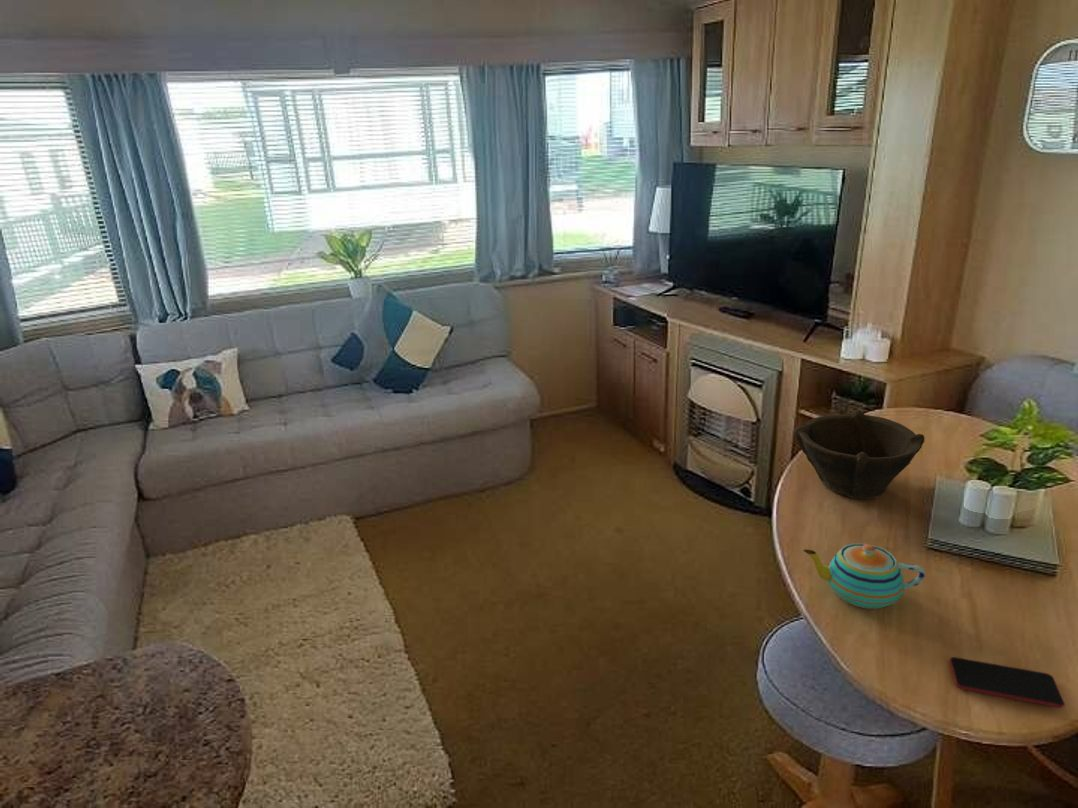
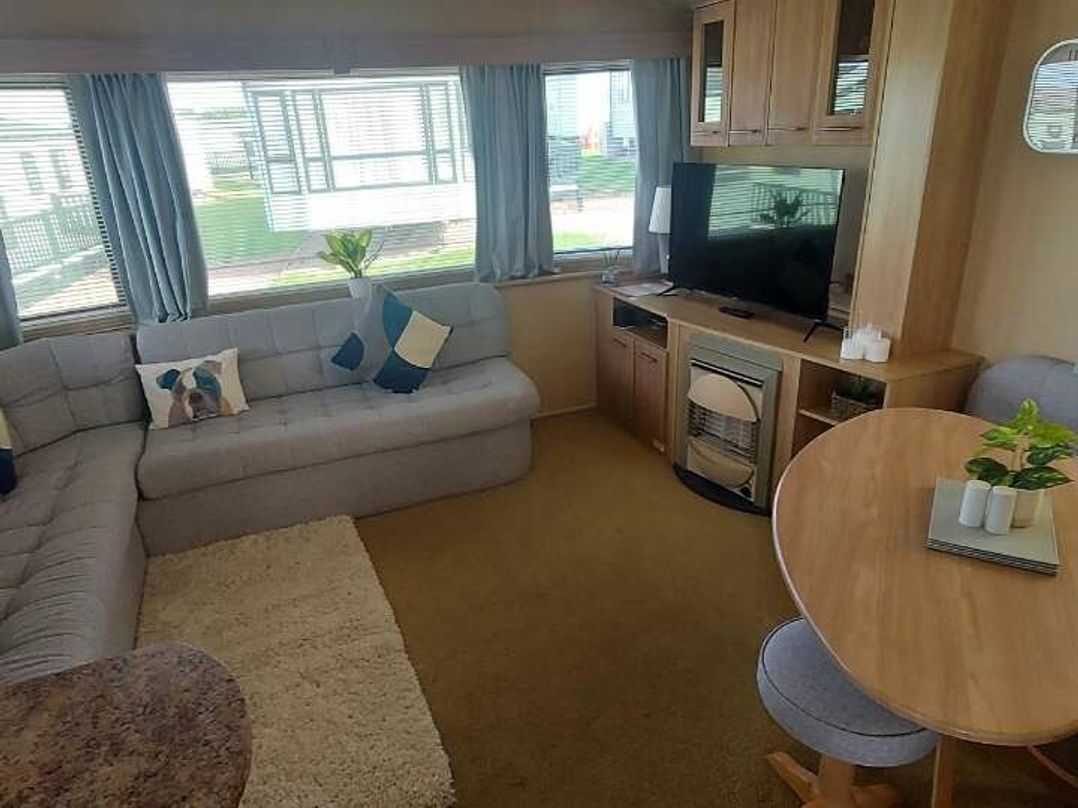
- smartphone (1004, 681)
- teapot (861, 570)
- bowl (854, 457)
